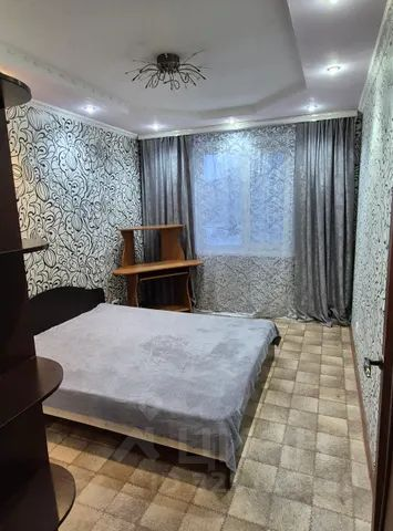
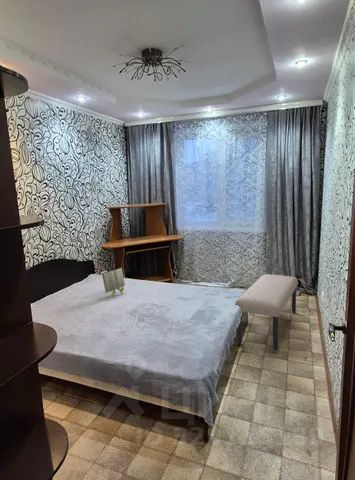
+ bench (269, 305)
+ book (114, 282)
